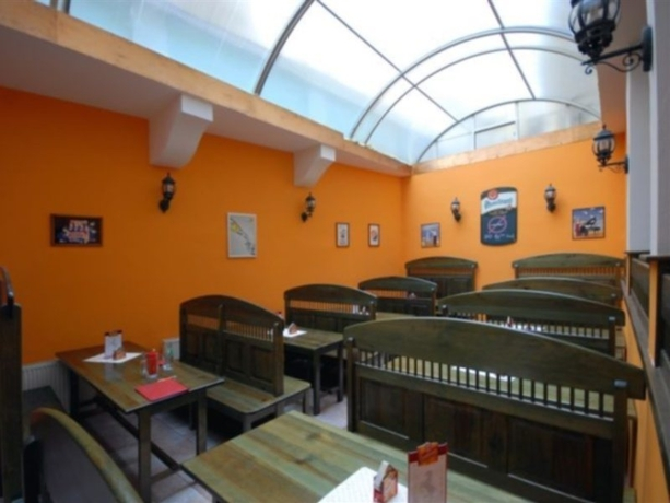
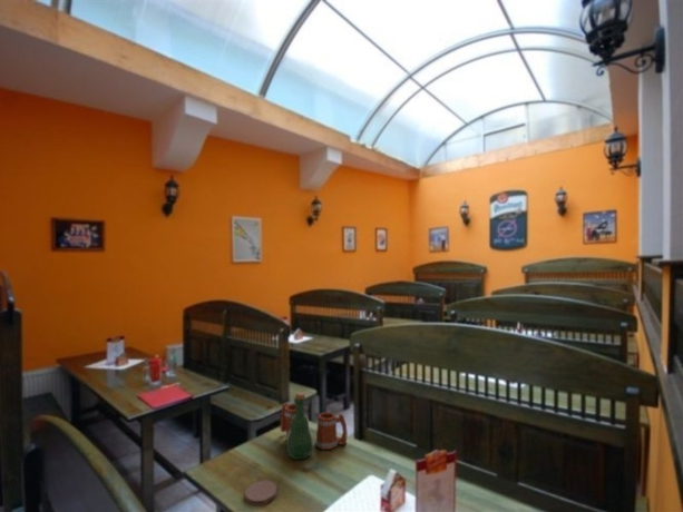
+ tavern set (304, 412)
+ coaster (261, 492)
